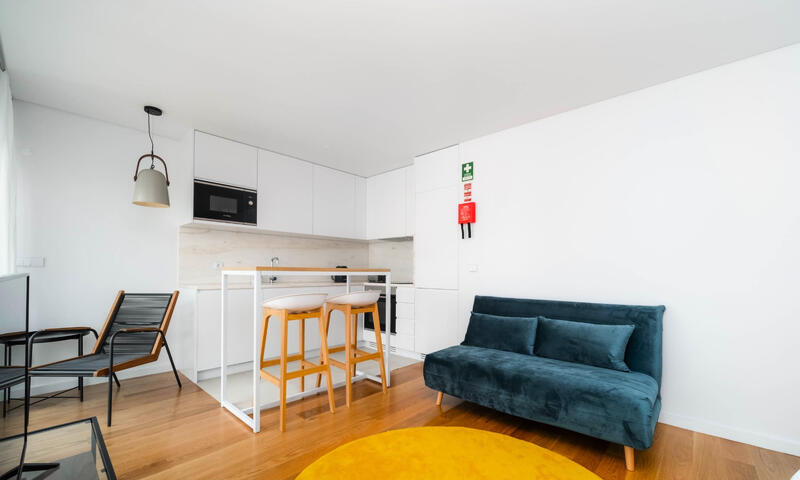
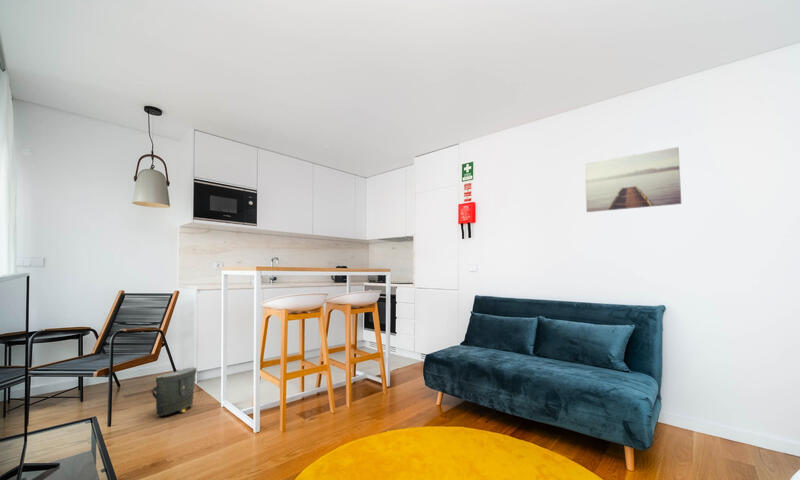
+ wall art (629, 182)
+ bag (174, 390)
